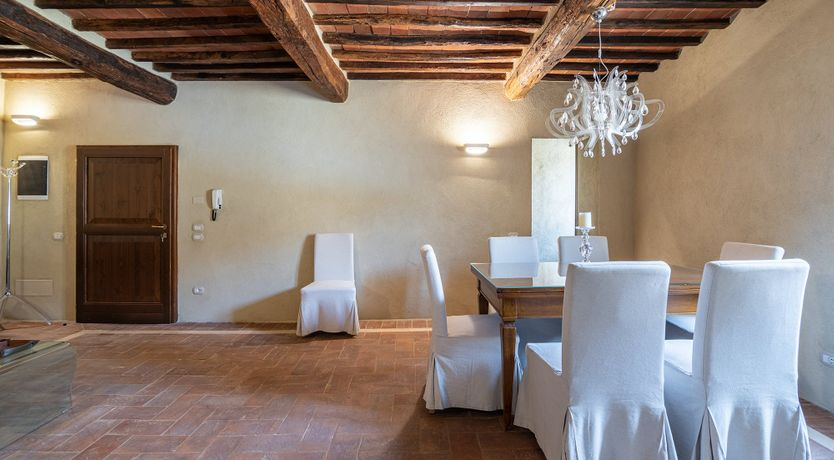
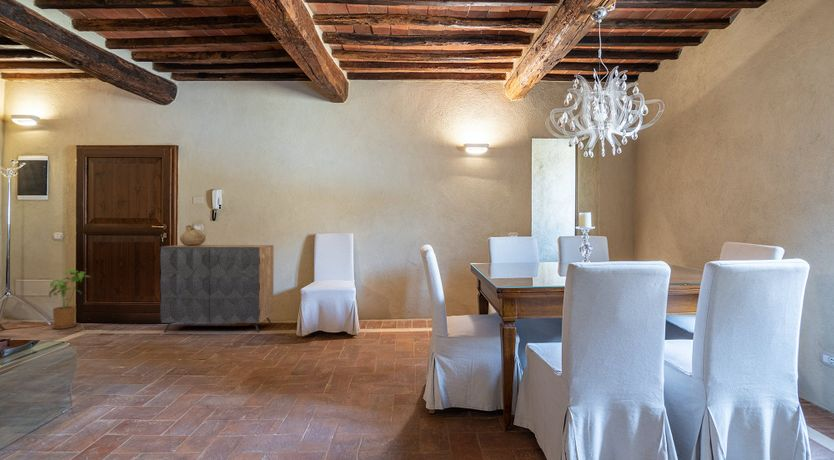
+ dresser (219, 286)
+ house plant (64, 299)
+ ceramic vessel (193, 235)
